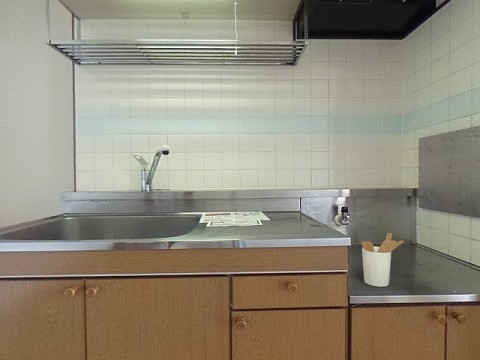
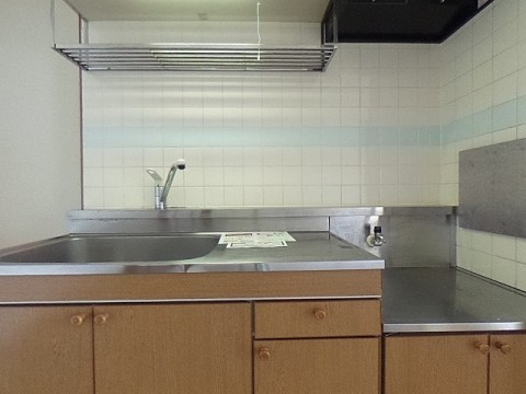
- utensil holder (381, 259)
